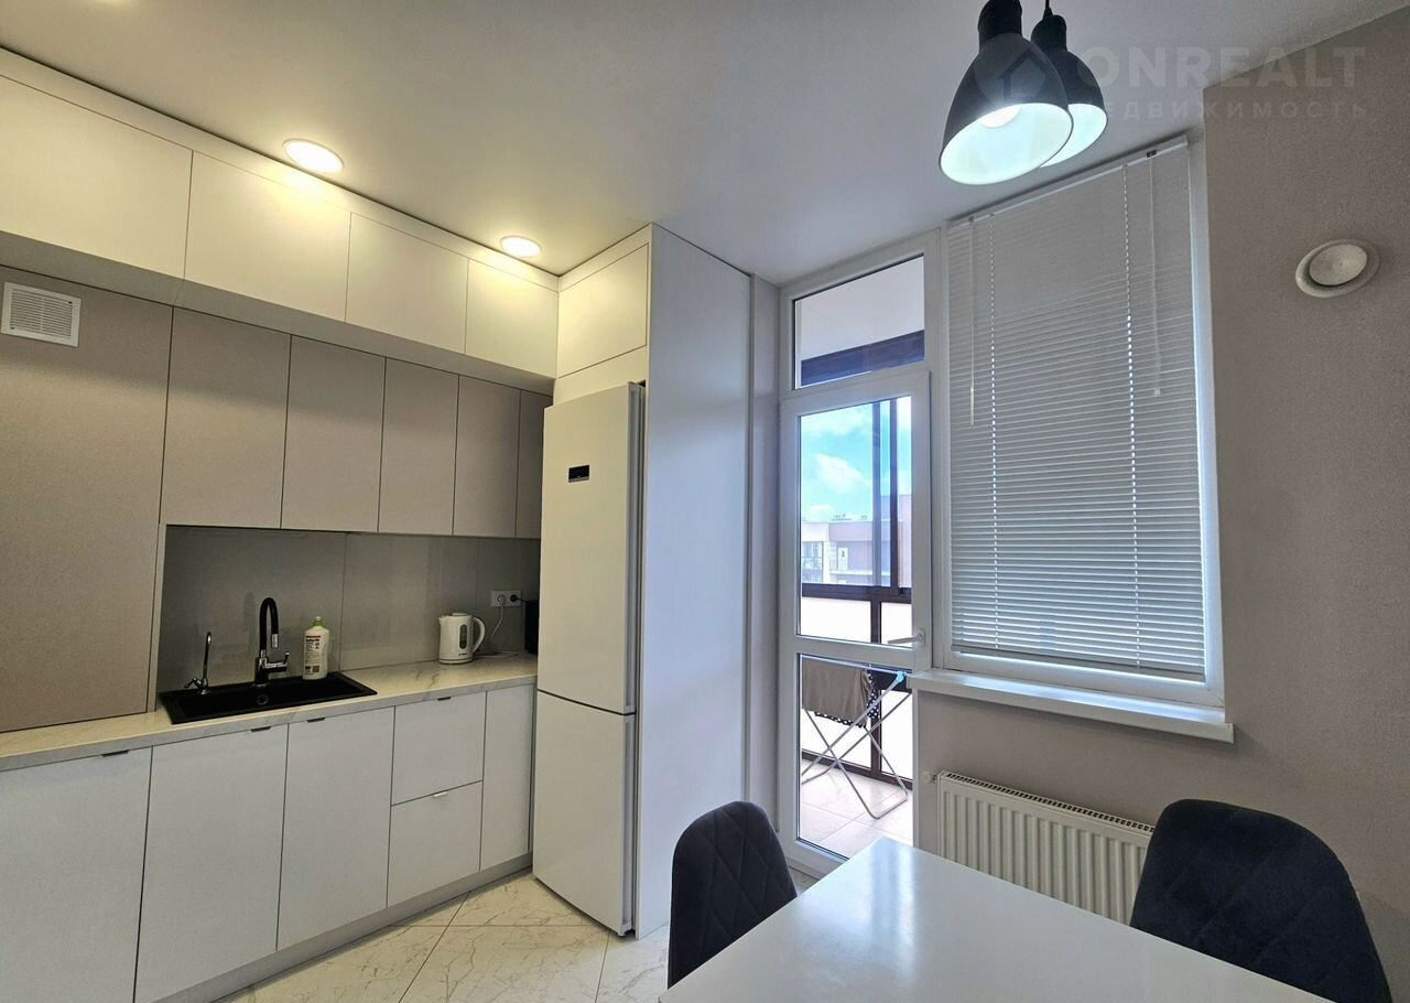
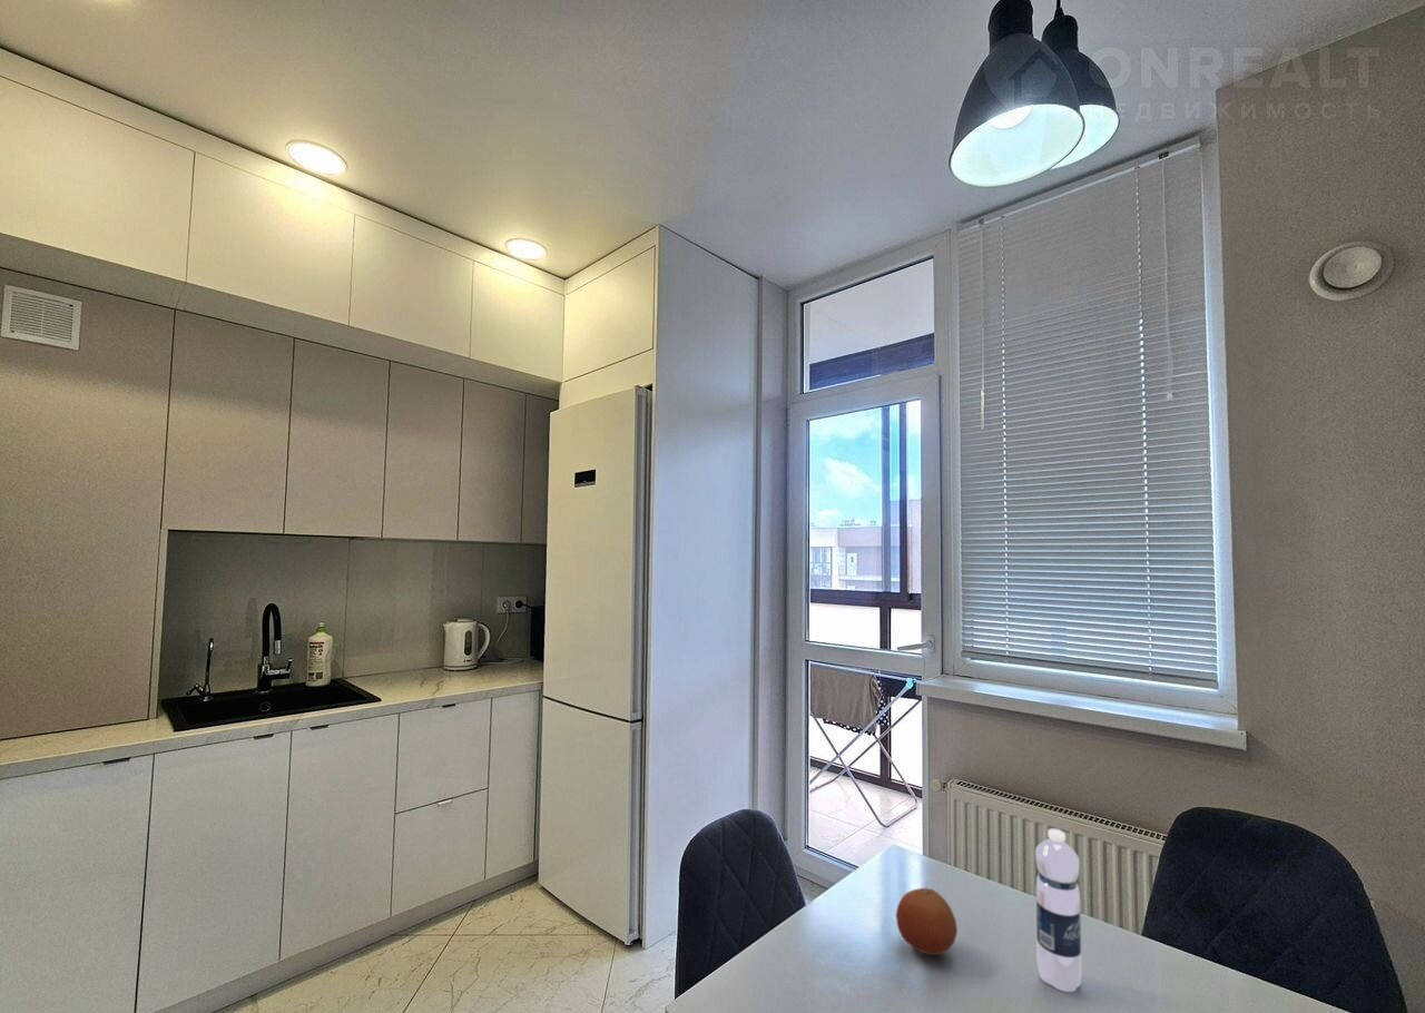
+ water bottle (1058, 905)
+ fruit (925, 919)
